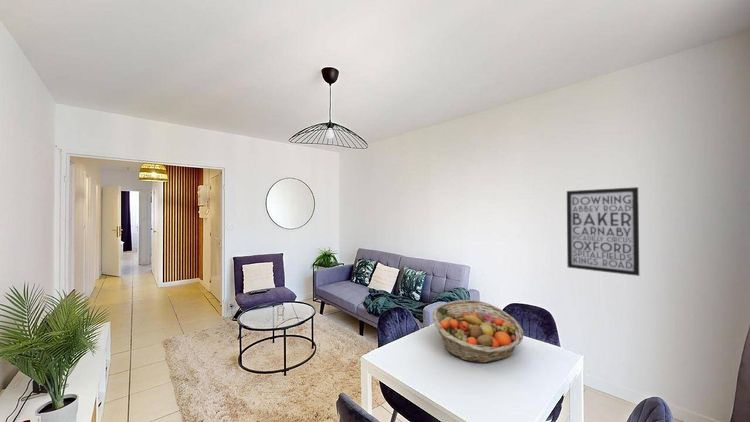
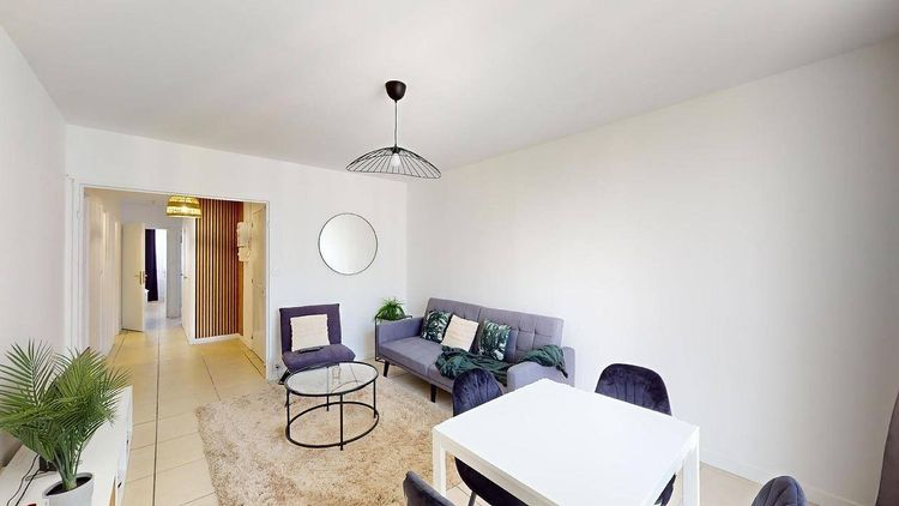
- fruit basket (476, 329)
- wall art (600, 230)
